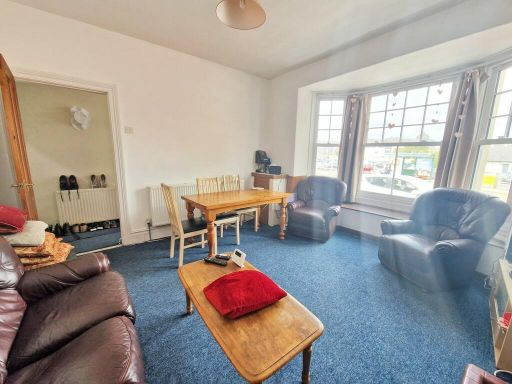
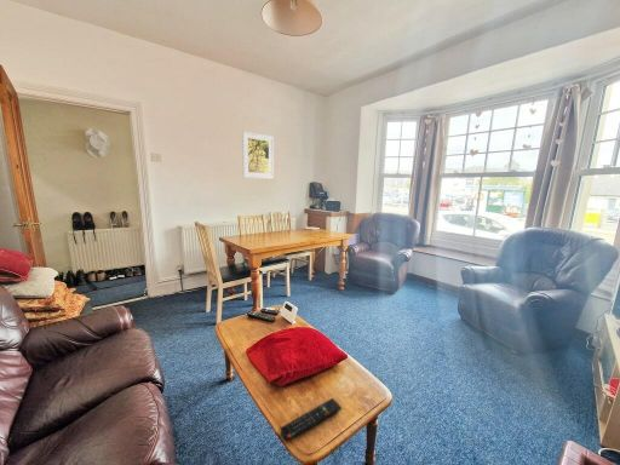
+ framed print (258, 156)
+ remote control (311, 419)
